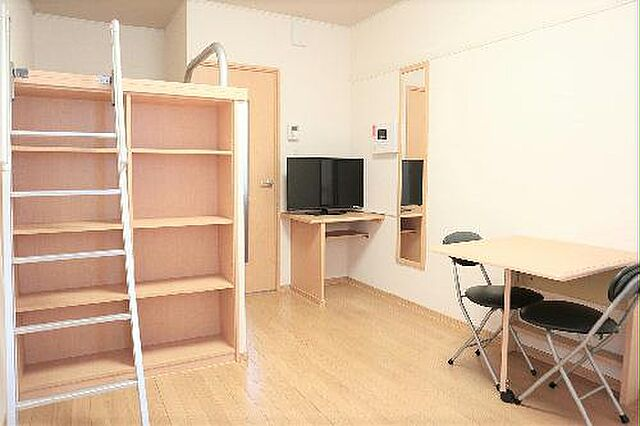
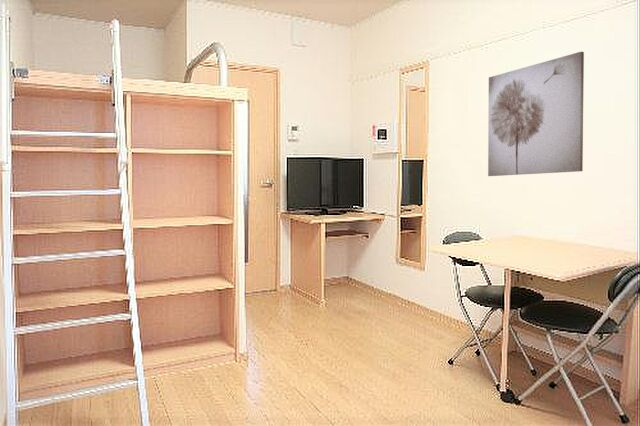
+ wall art (531, 120)
